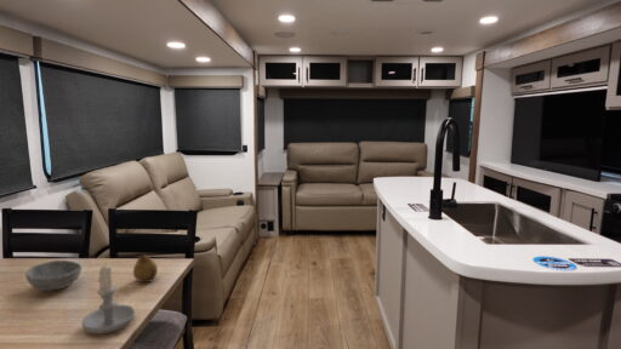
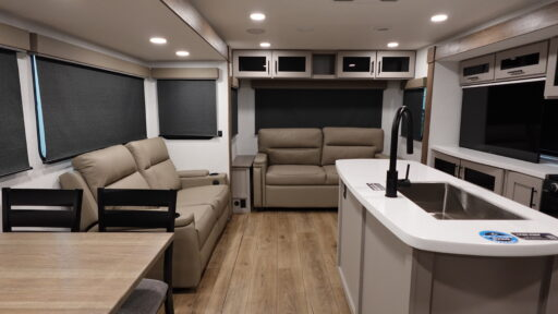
- fruit (144, 265)
- candle (107, 294)
- bowl (55, 276)
